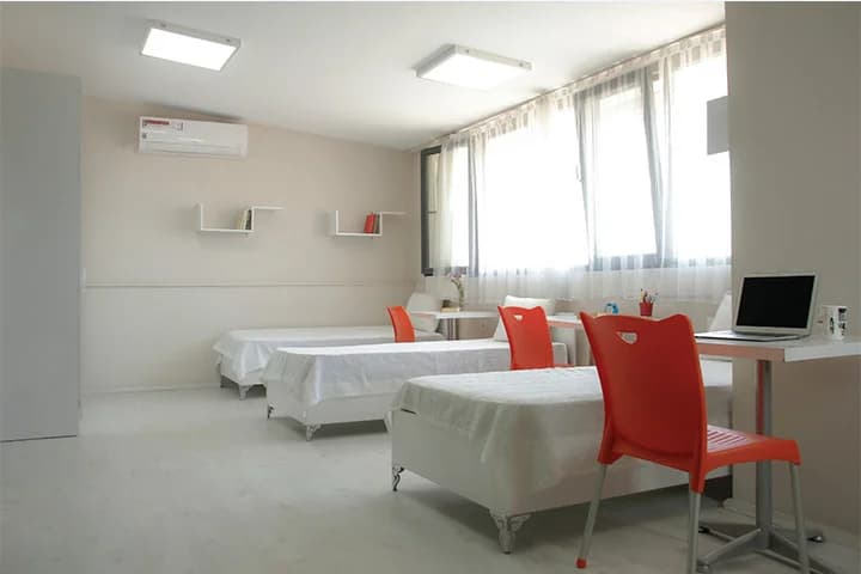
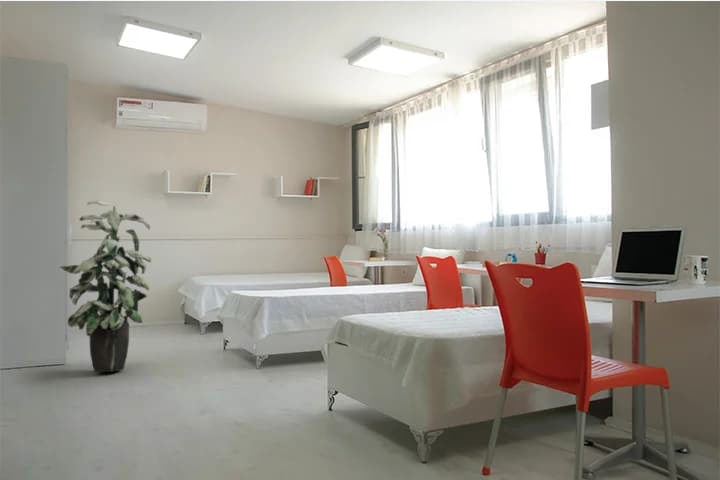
+ indoor plant (107, 285)
